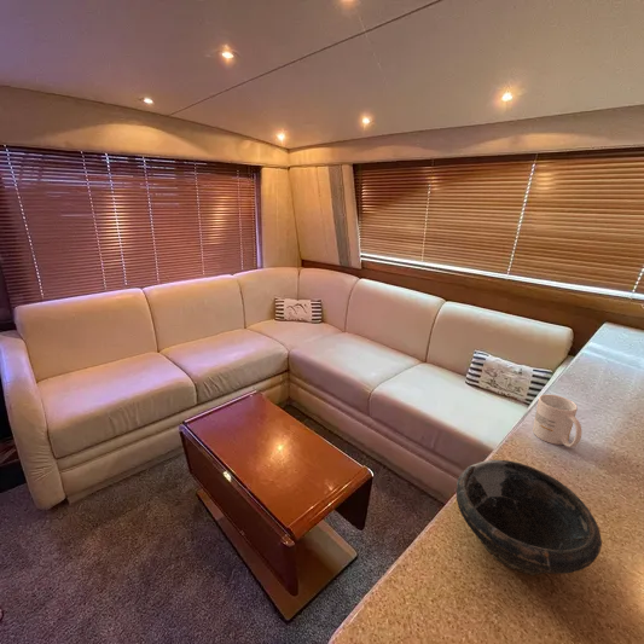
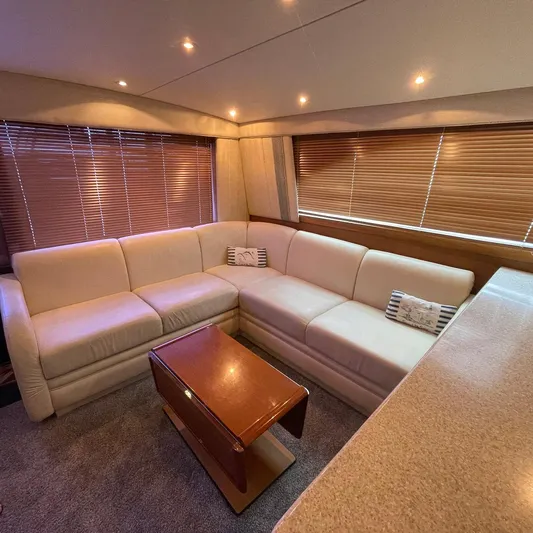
- bowl (517, 520)
- mug (559, 422)
